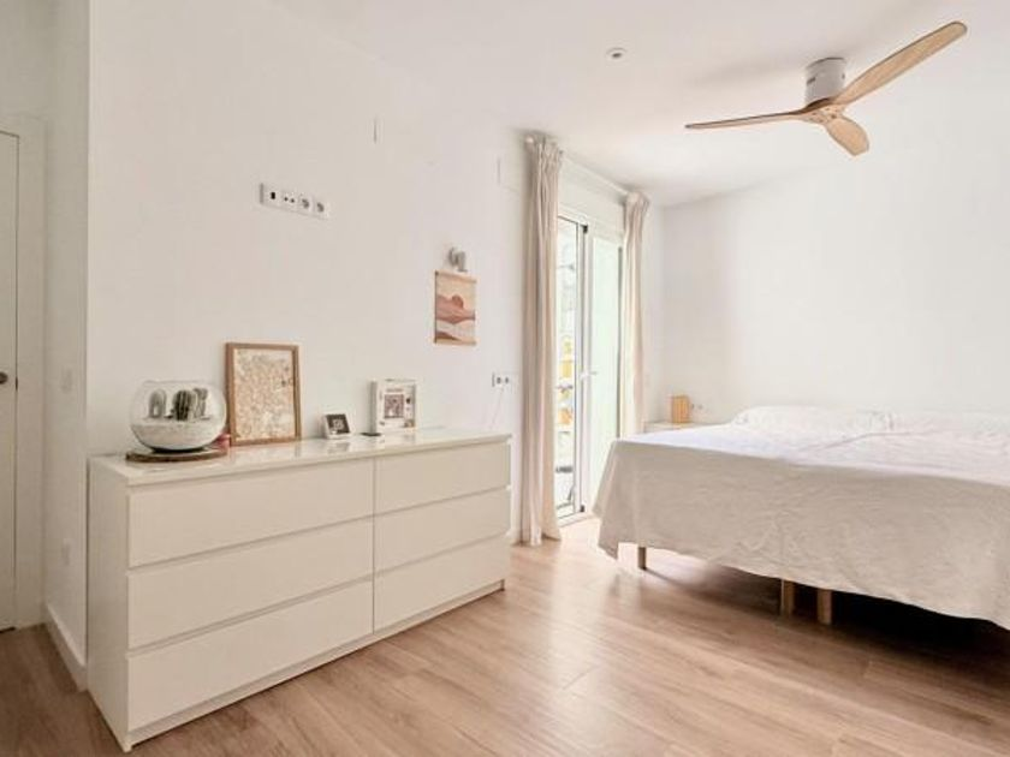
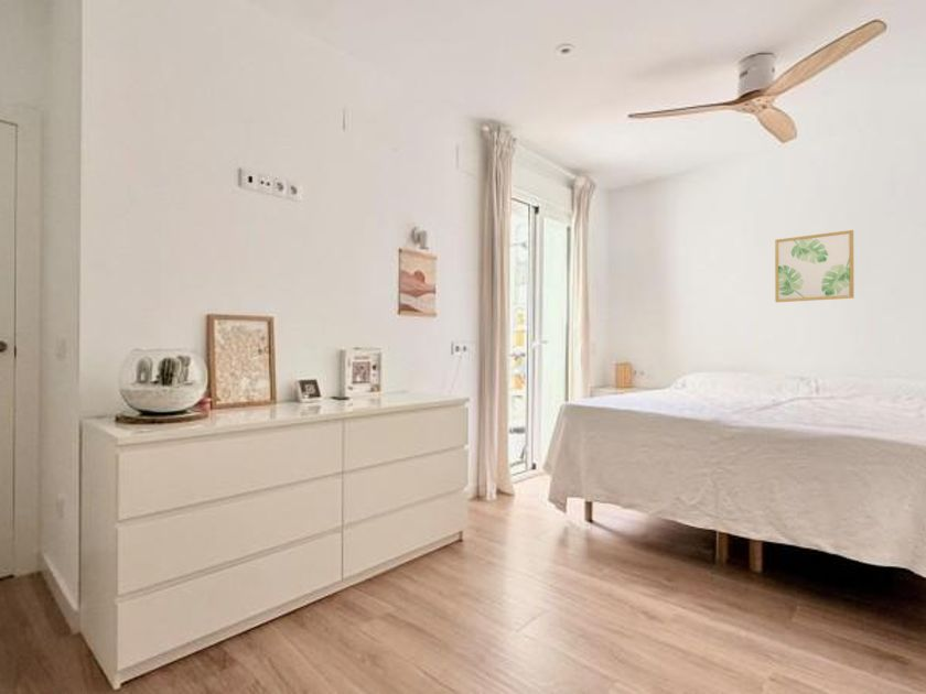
+ wall art (812, 268)
